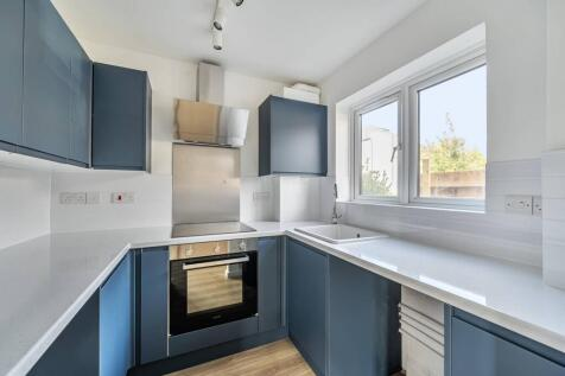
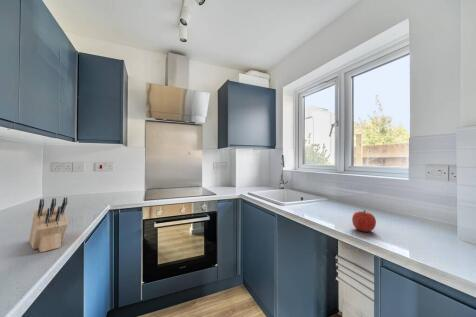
+ knife block (48, 220)
+ apple (363, 219)
